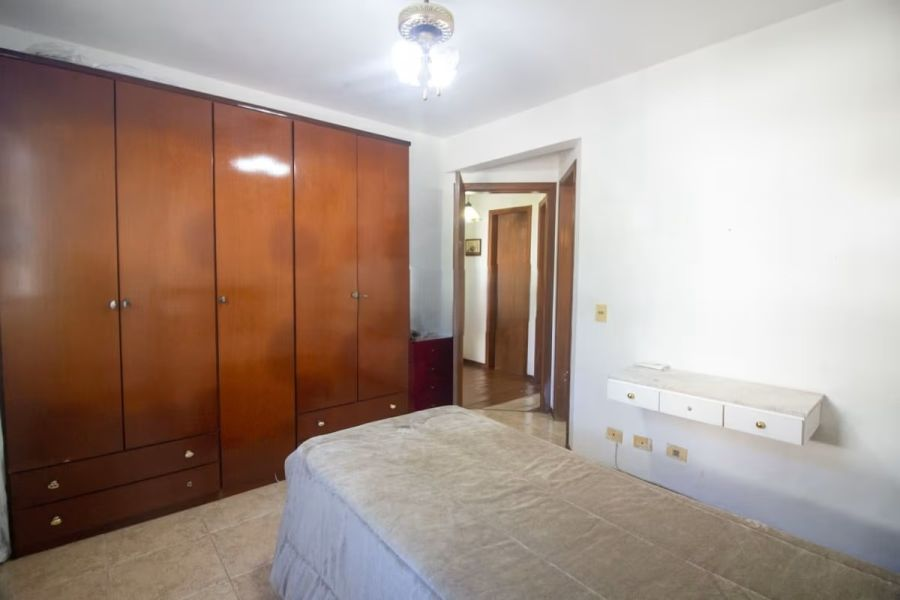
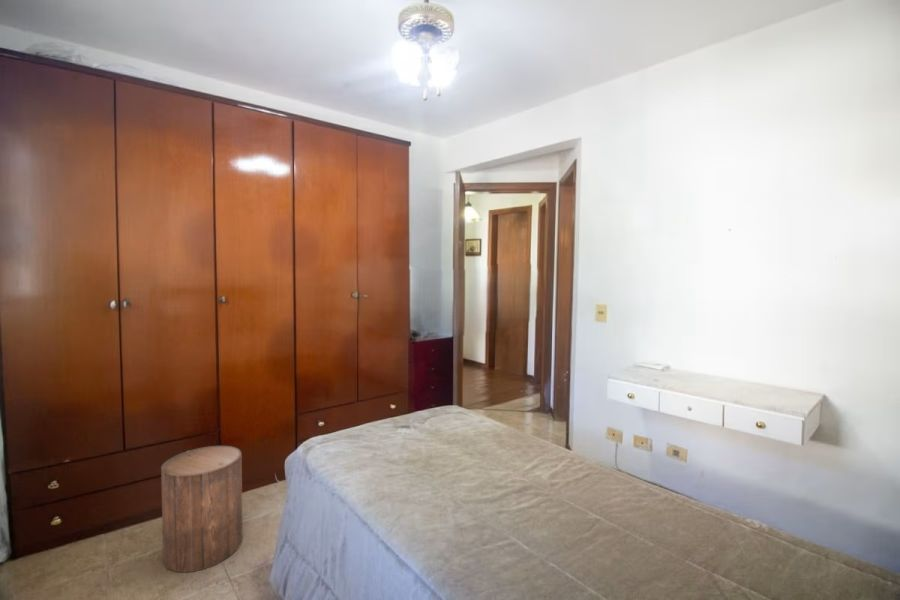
+ stool (203, 504)
